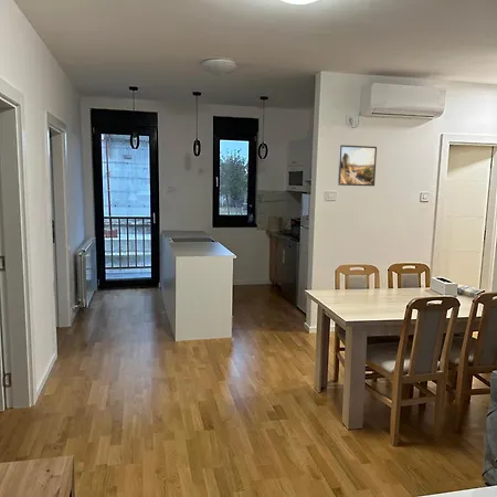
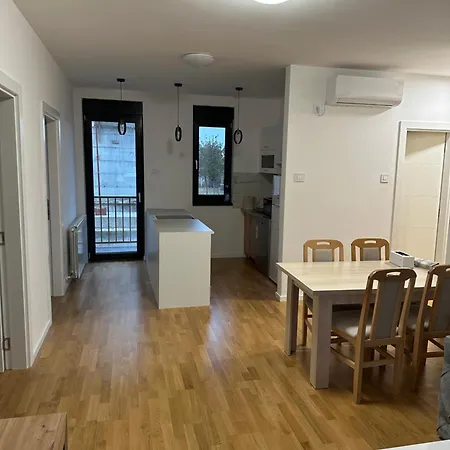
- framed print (357, 166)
